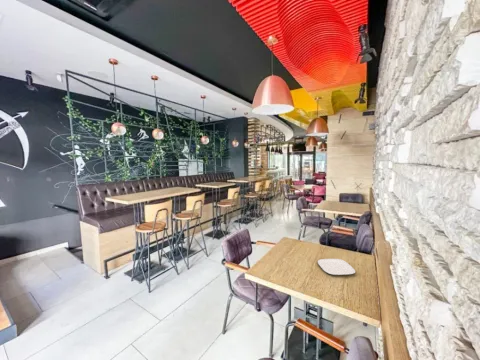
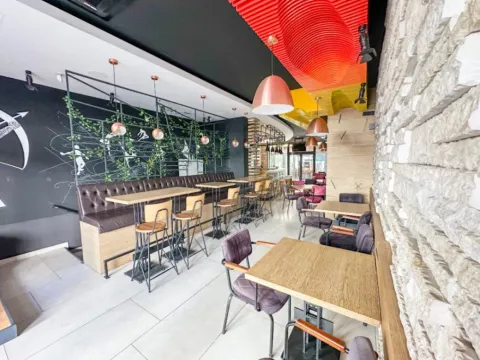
- plate (335, 266)
